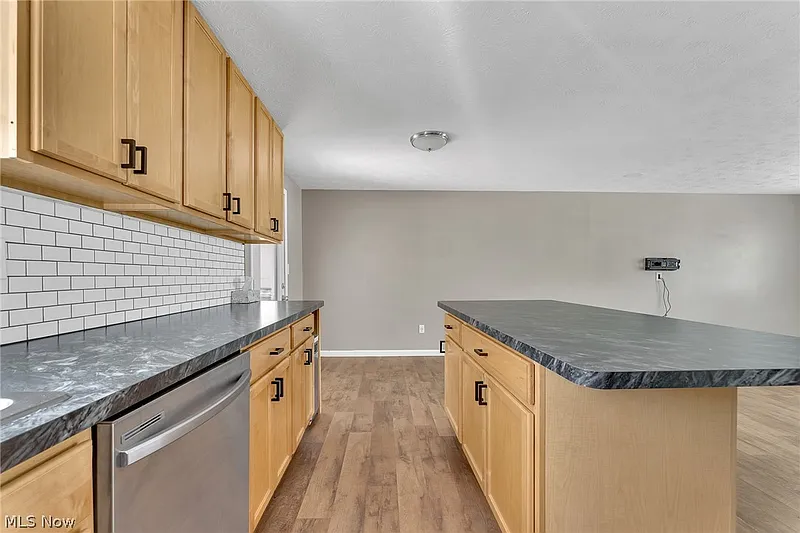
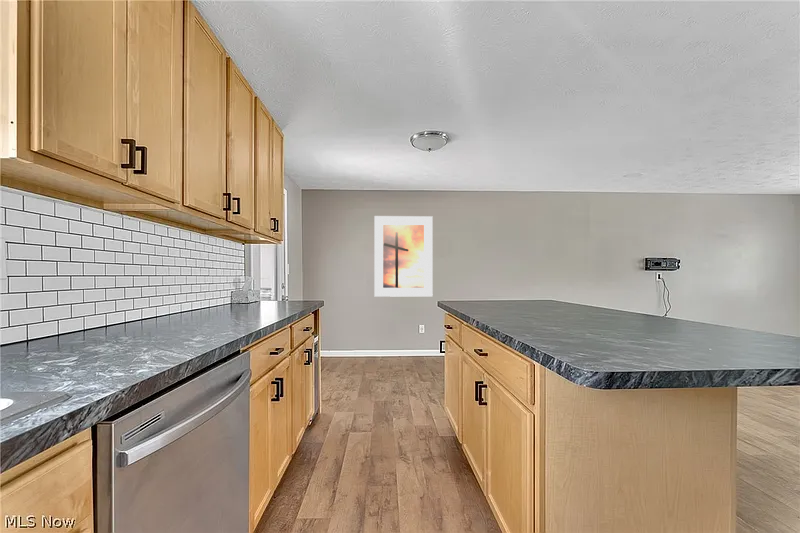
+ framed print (403, 256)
